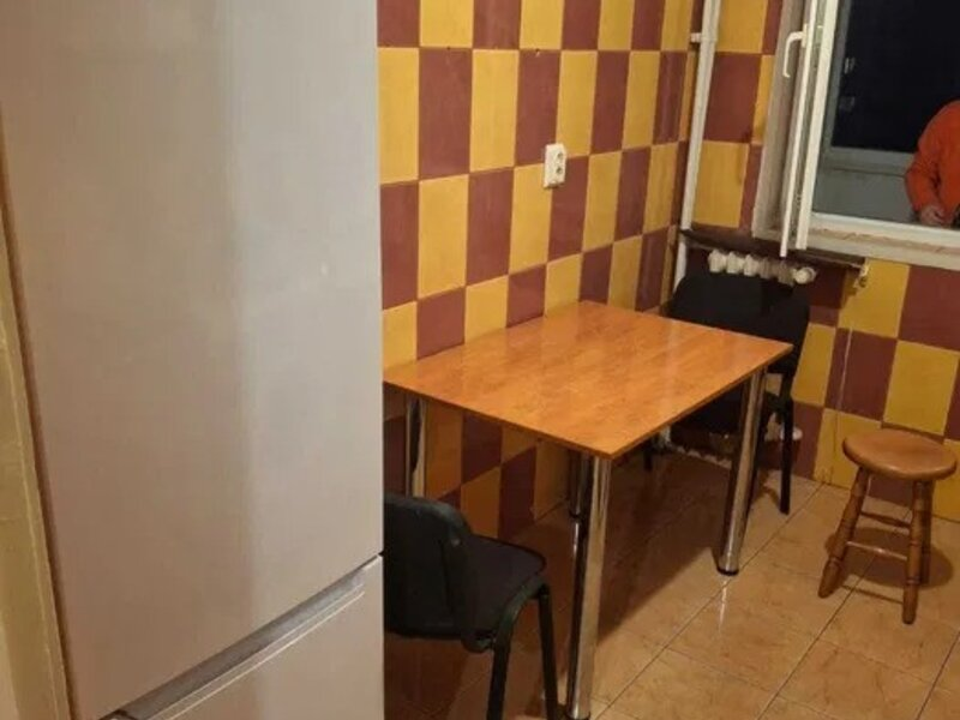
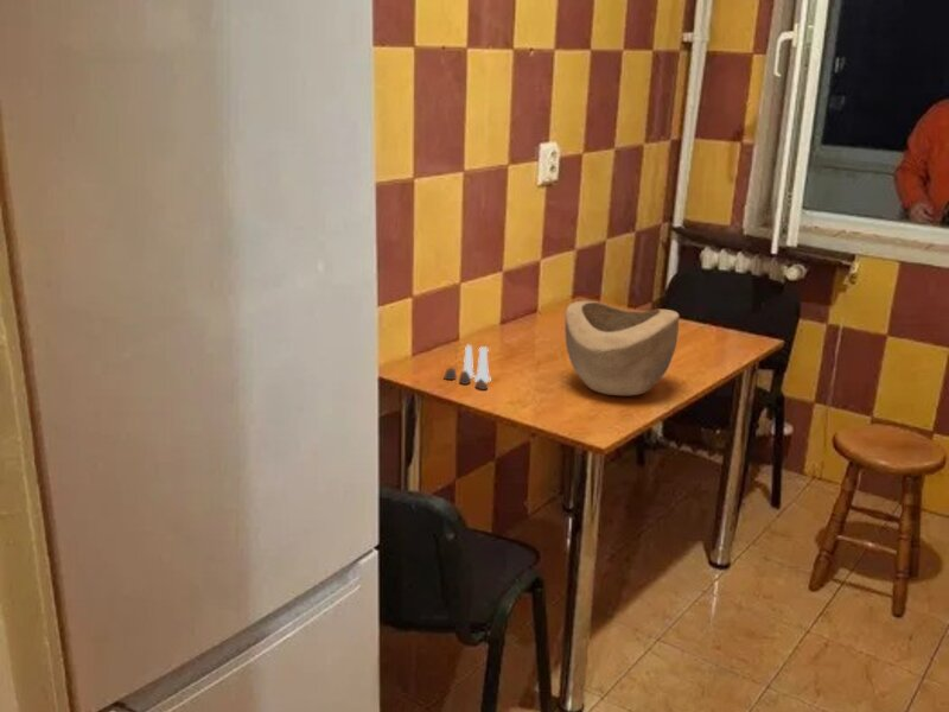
+ salt and pepper shaker set (471, 364)
+ decorative bowl (619, 348)
